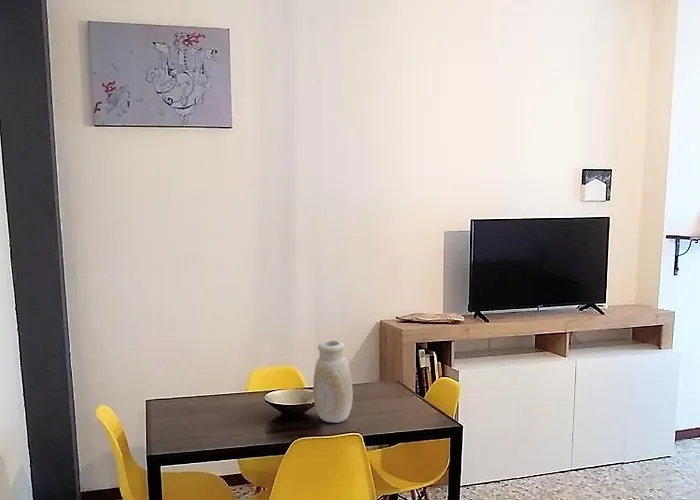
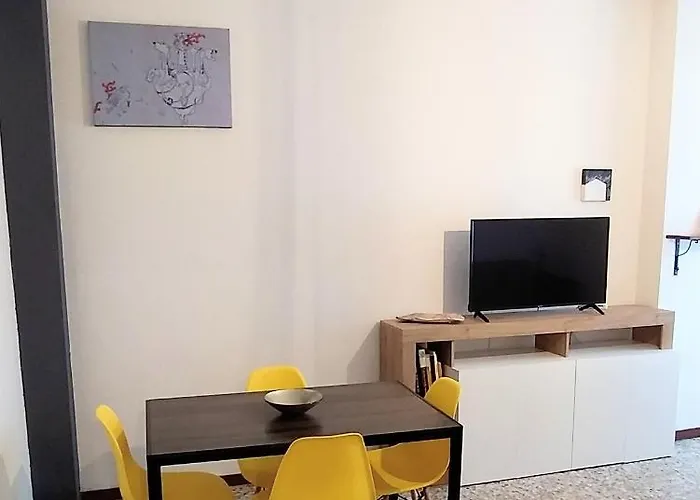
- vase (351, 379)
